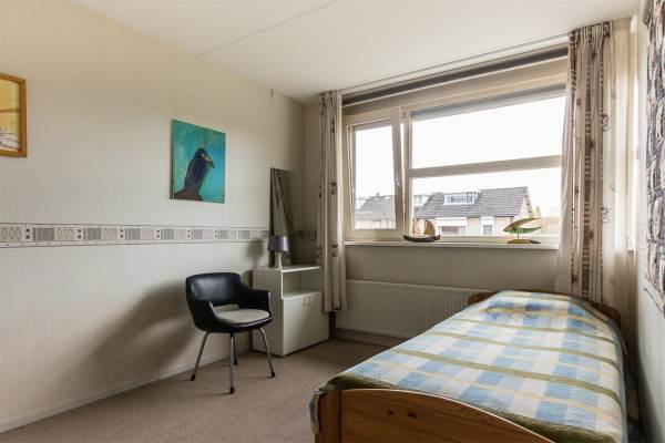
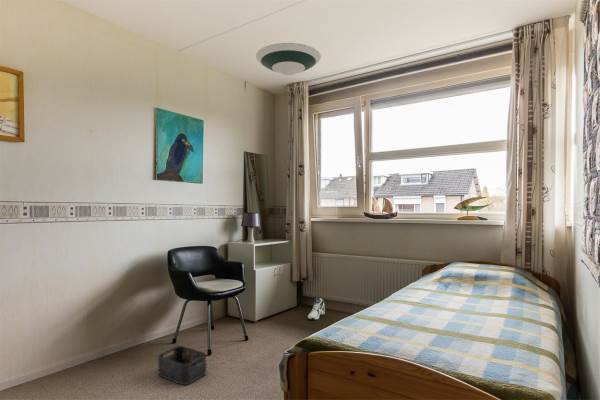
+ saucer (288, 65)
+ storage bin (182, 364)
+ sneaker (316, 307)
